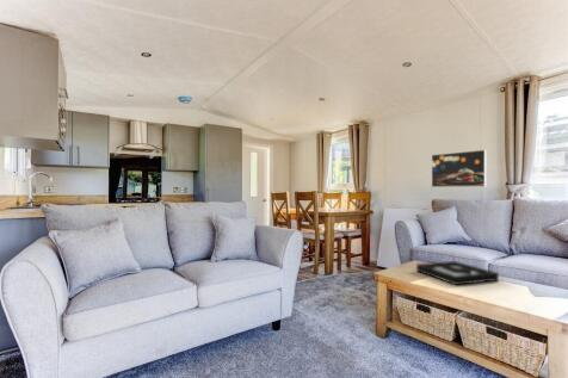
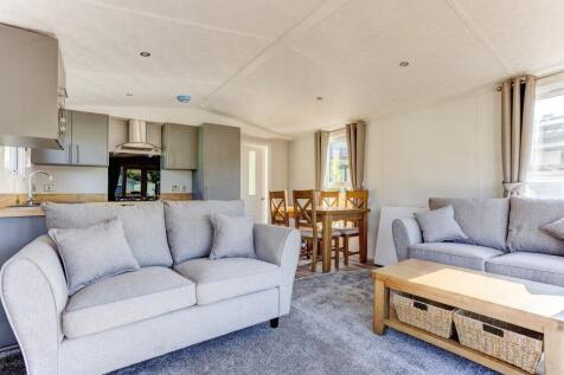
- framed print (457, 169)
- decorative tray (455, 272)
